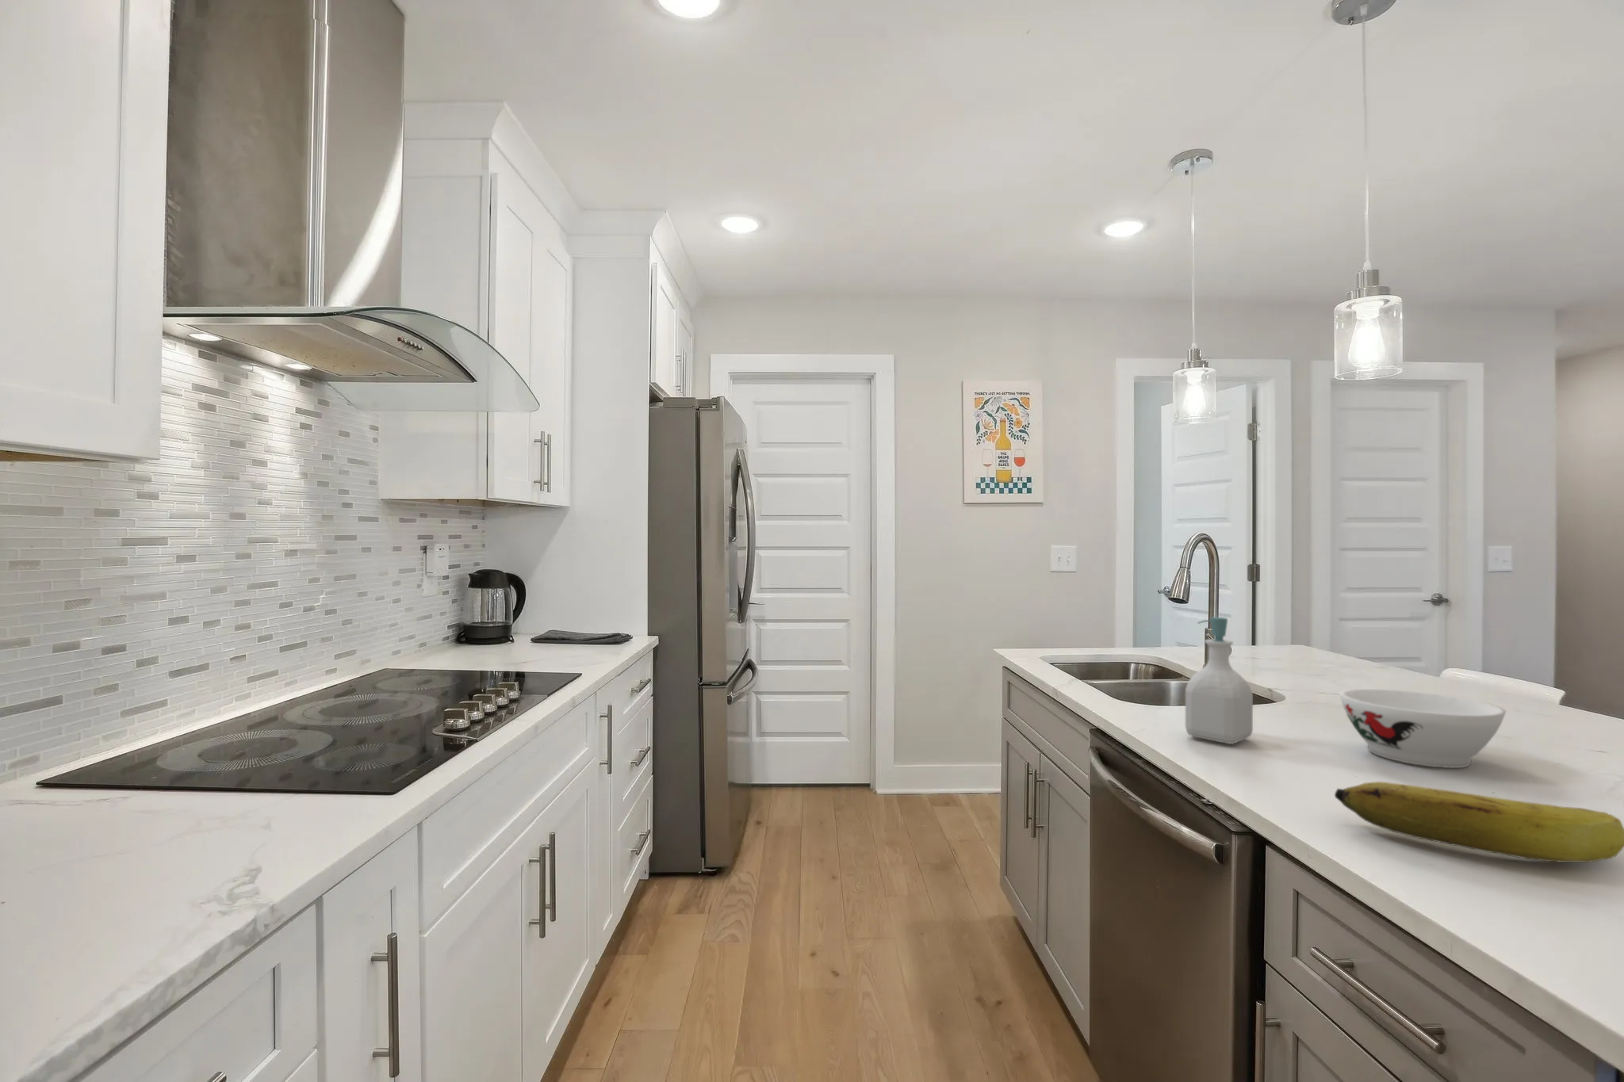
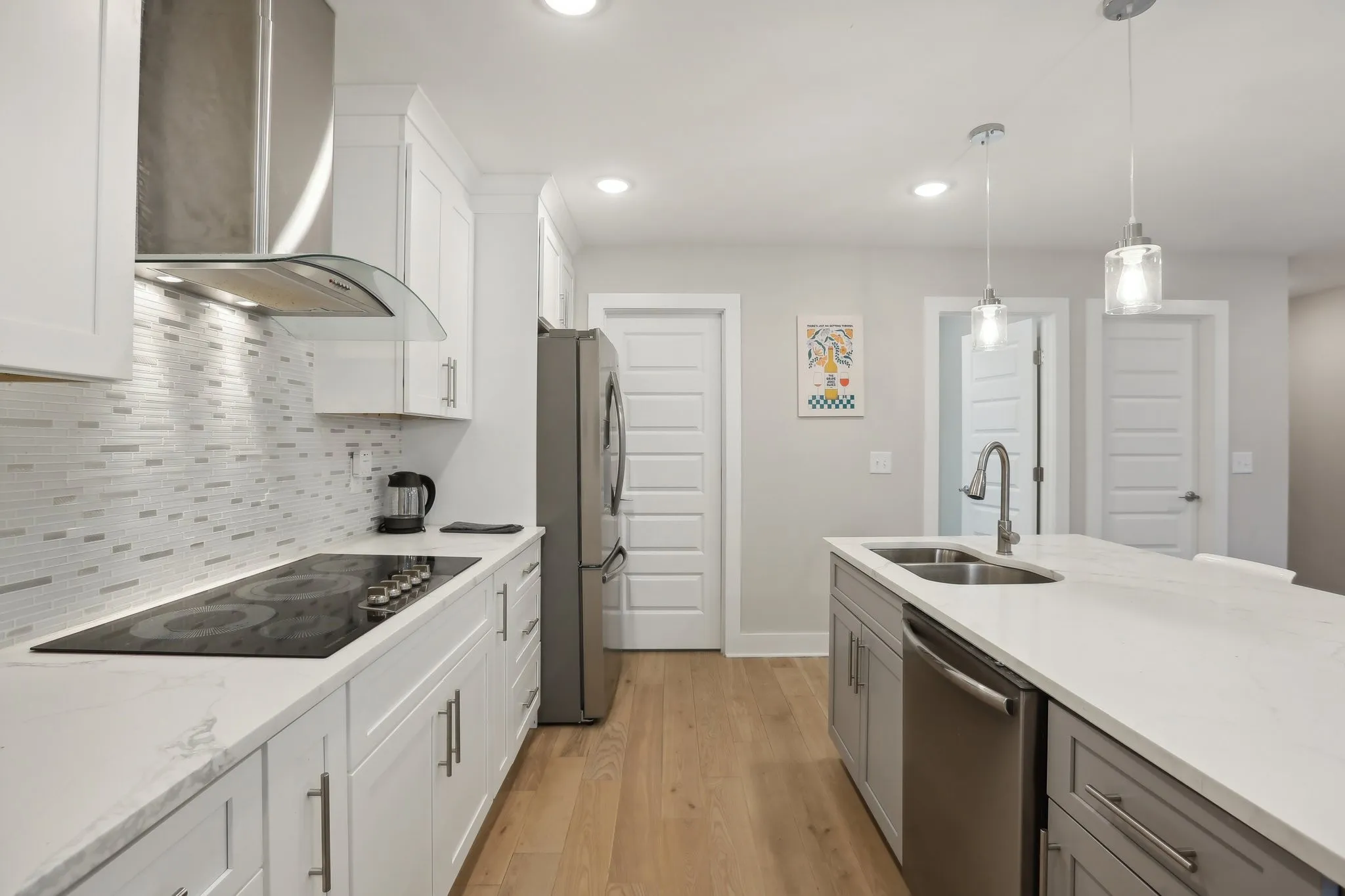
- soap bottle (1218, 677)
- bowl (1418, 728)
- banana (1473, 807)
